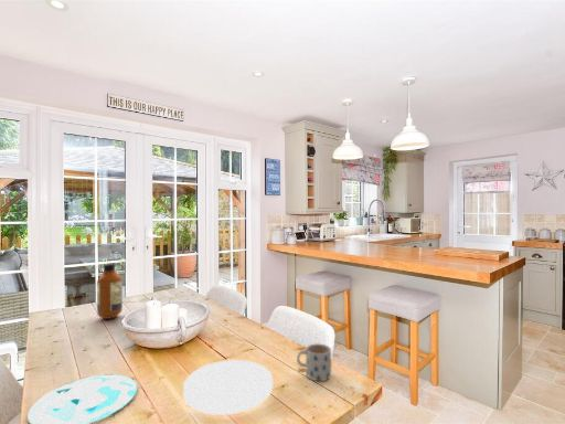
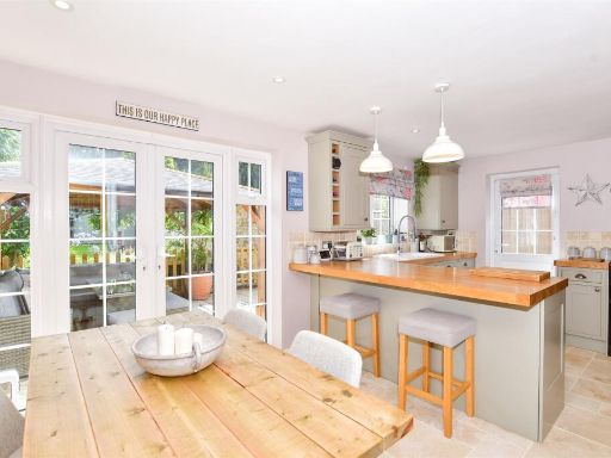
- plate (86, 393)
- bottle (109, 290)
- plate (228, 383)
- mug (313, 361)
